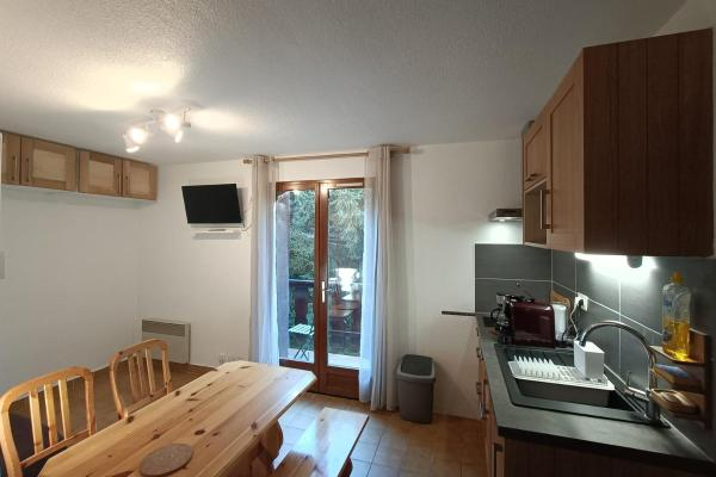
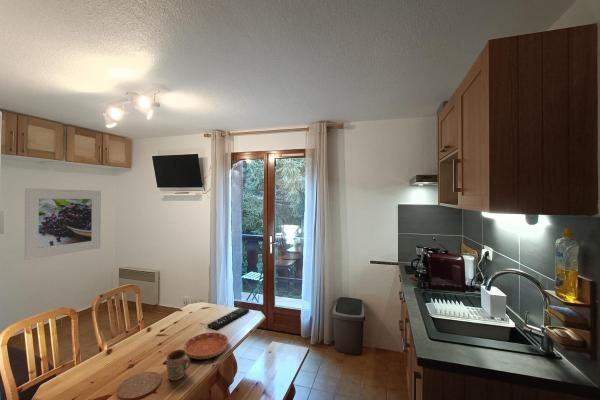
+ saucer (206, 346)
+ mug (177, 365)
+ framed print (66, 221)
+ remote control (229, 317)
